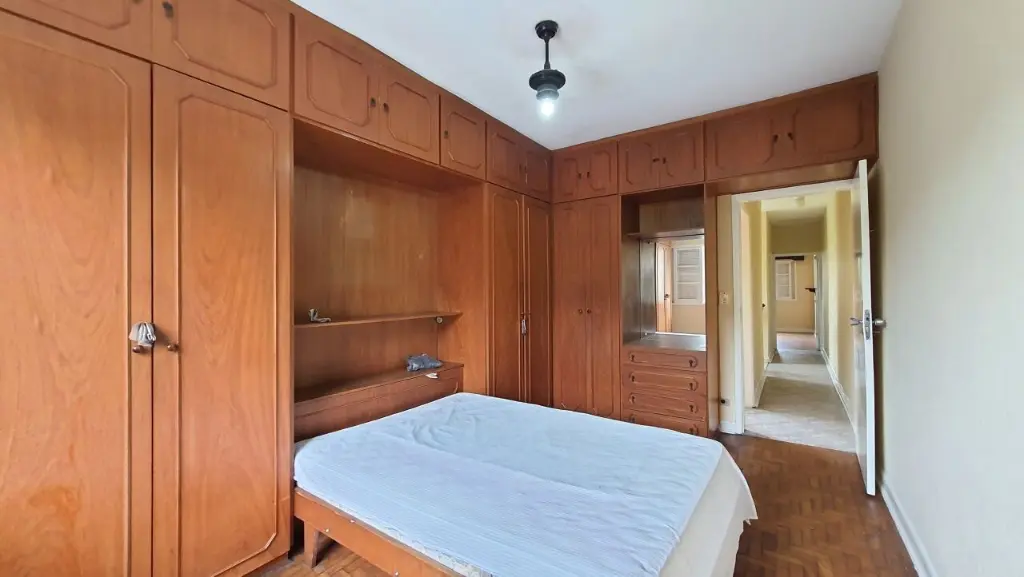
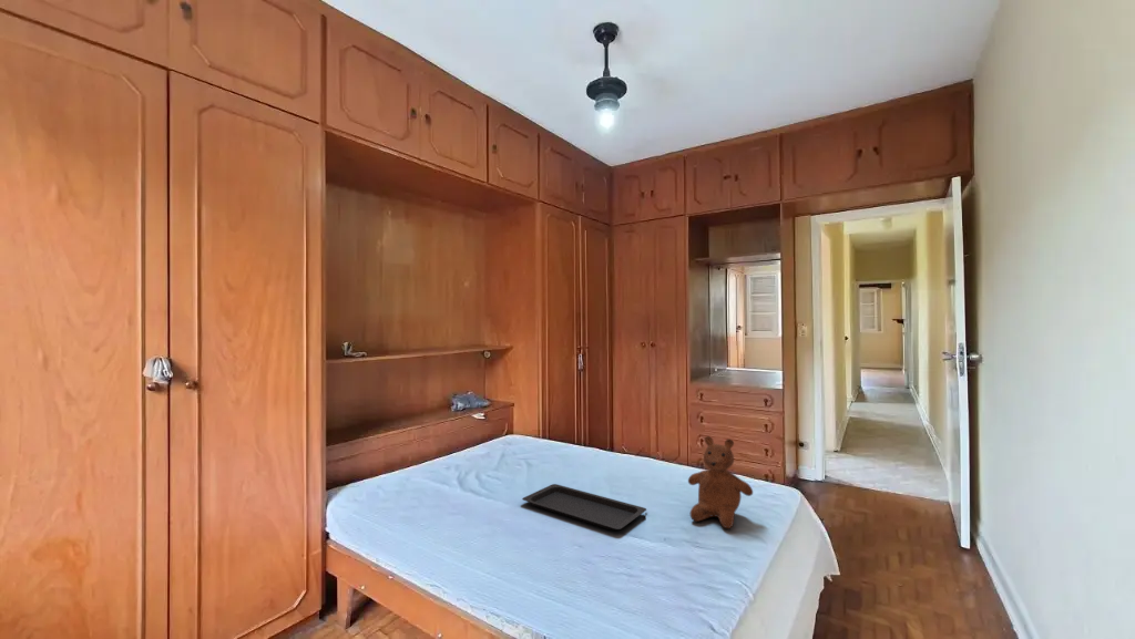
+ serving tray (582, 506)
+ teddy bear (716, 478)
